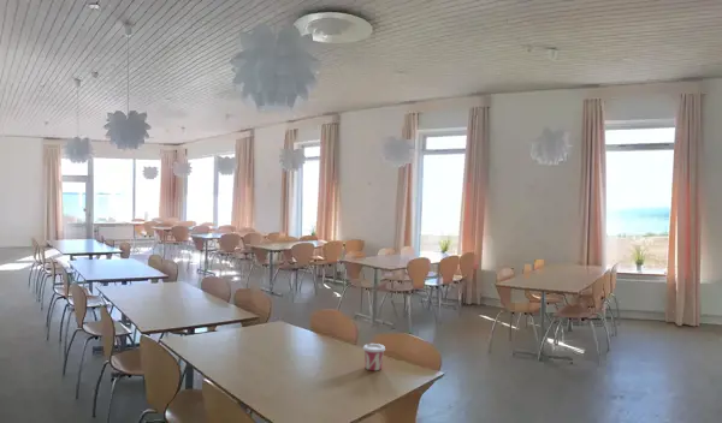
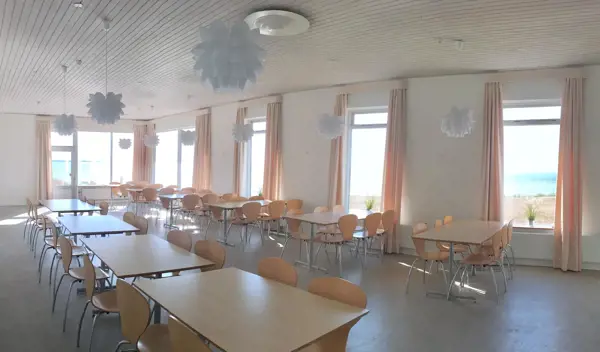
- cup (373, 357)
